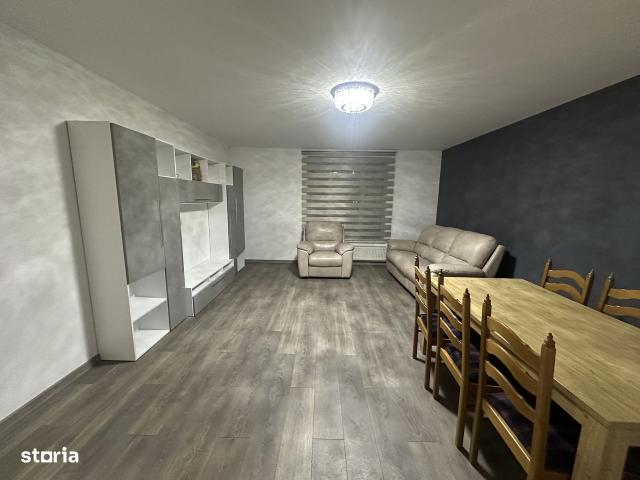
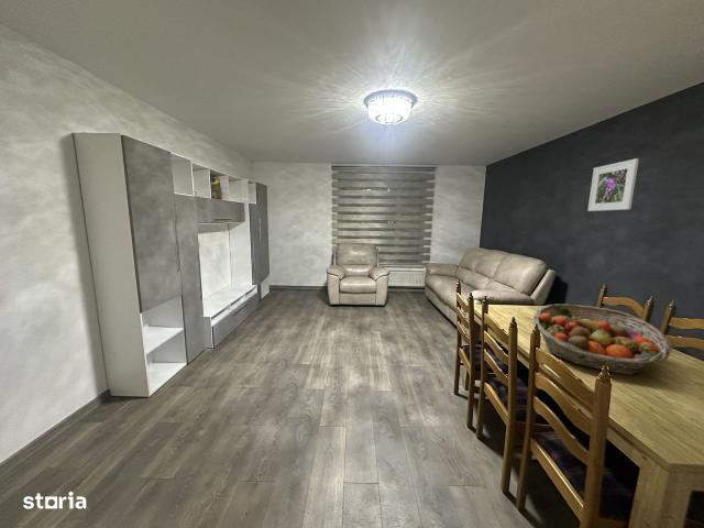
+ fruit basket (593, 336)
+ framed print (610, 187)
